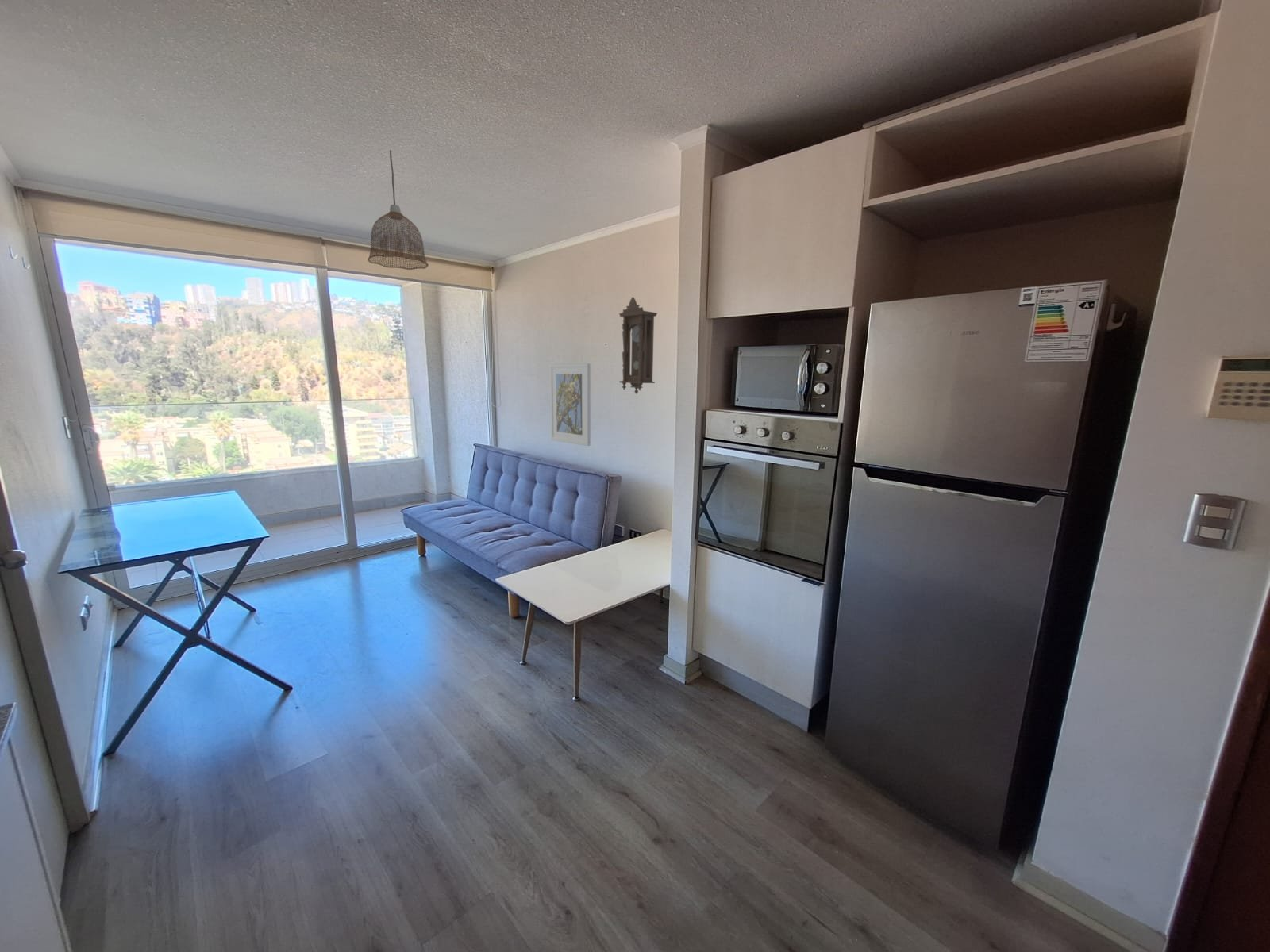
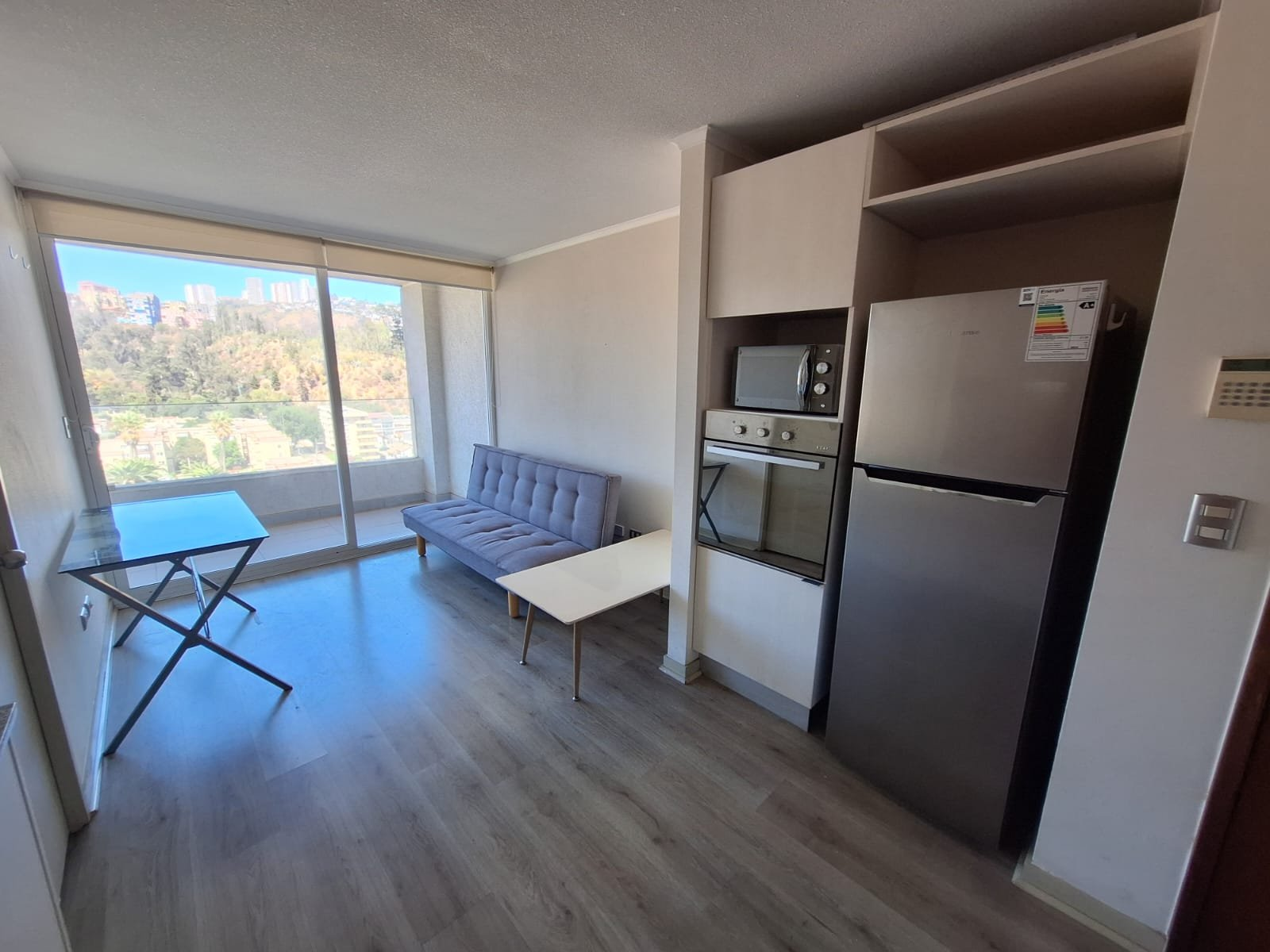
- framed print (569, 404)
- pendulum clock (637, 347)
- pendant lamp (394, 208)
